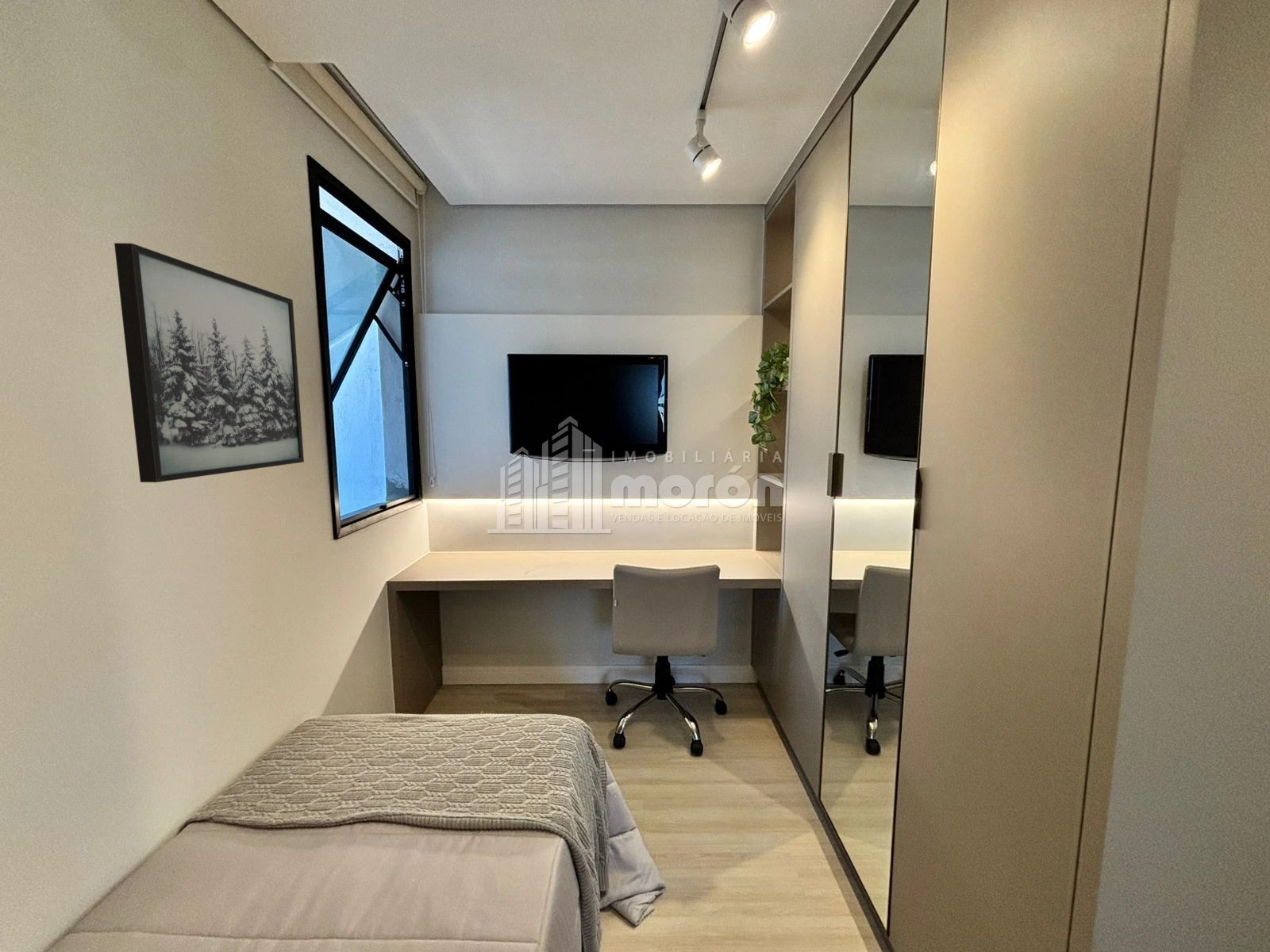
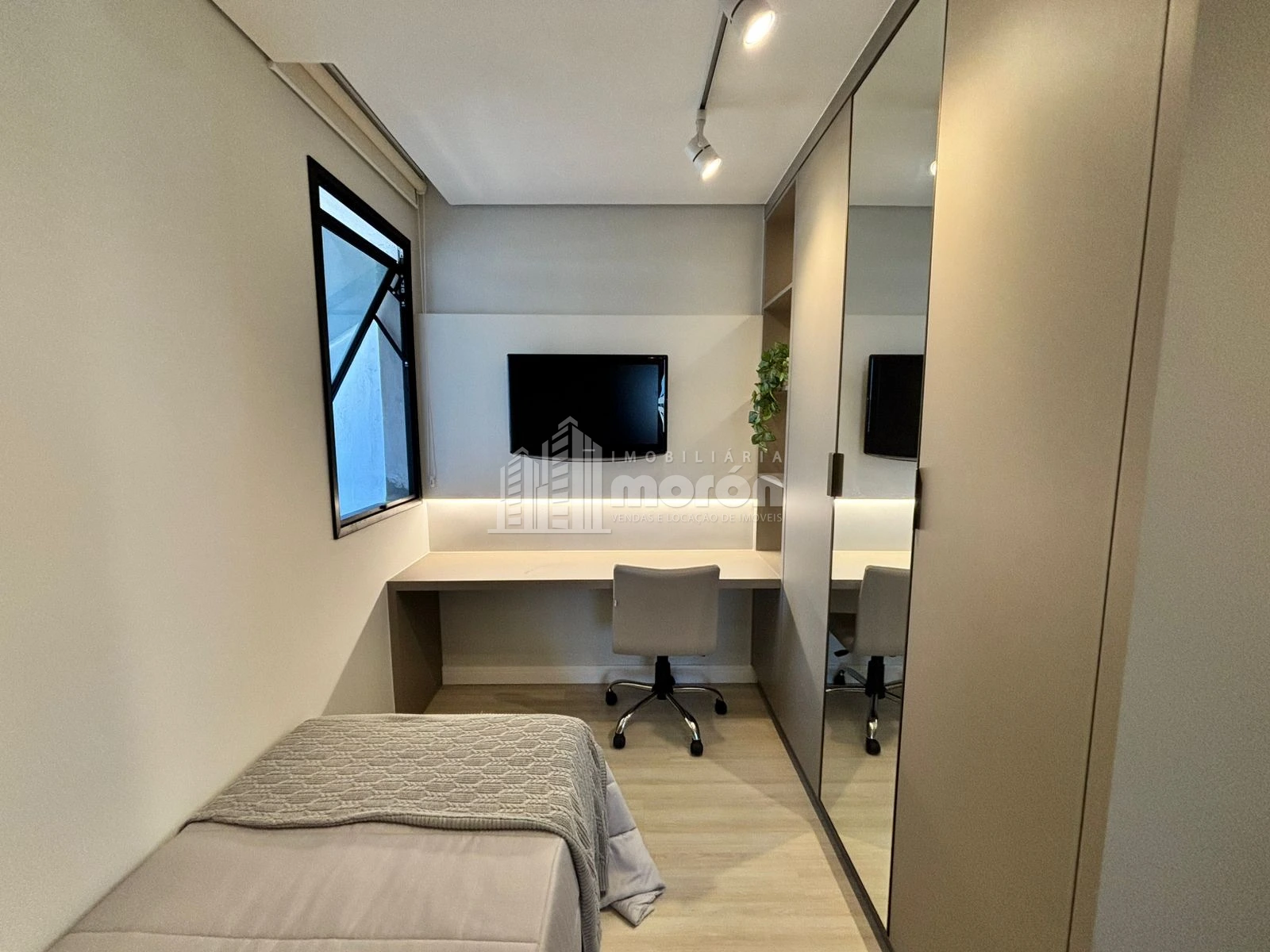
- wall art (229, 375)
